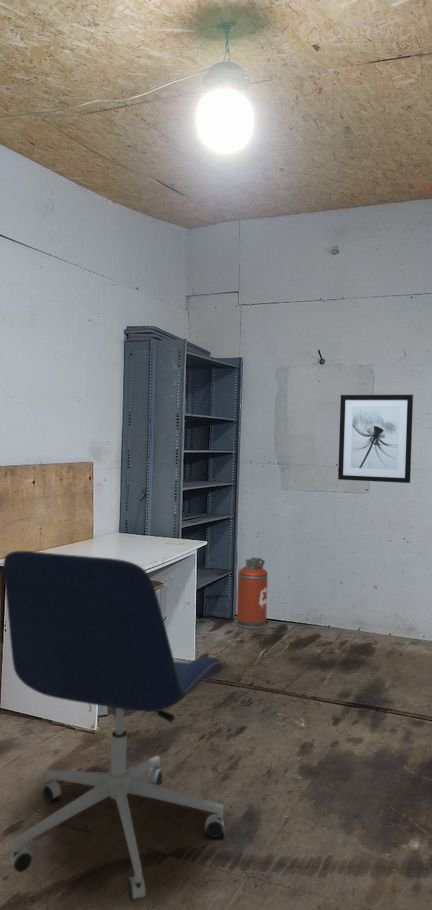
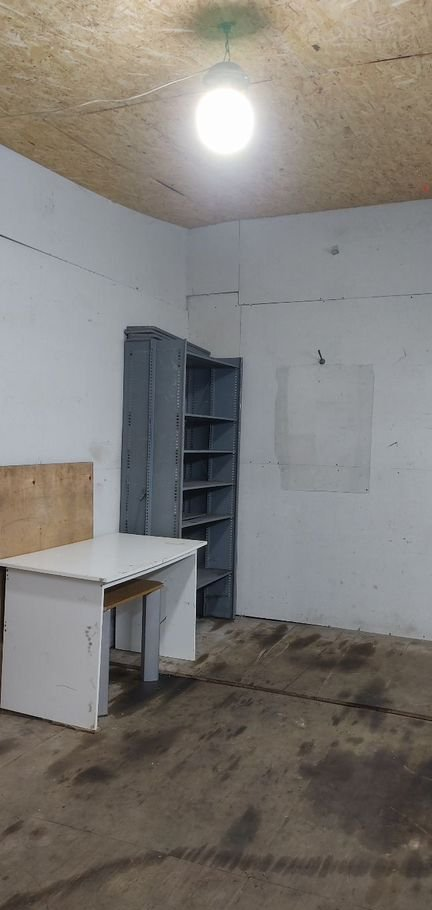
- office chair (119, 686)
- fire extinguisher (254, 591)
- wall art (374, 438)
